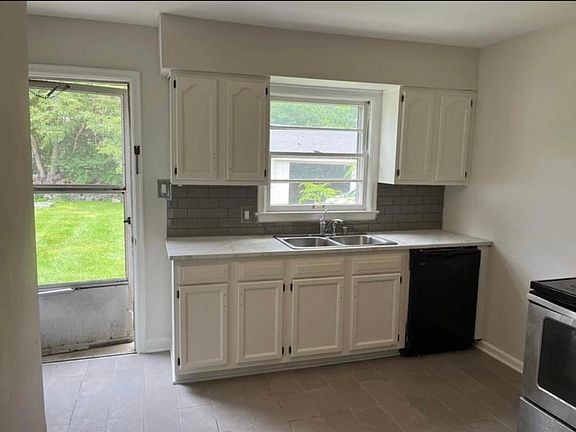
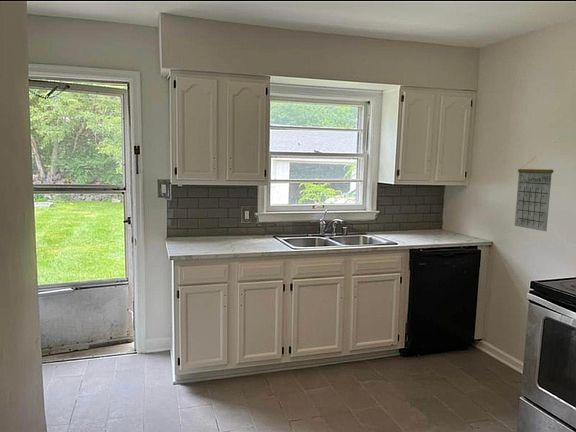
+ calendar (533, 192)
